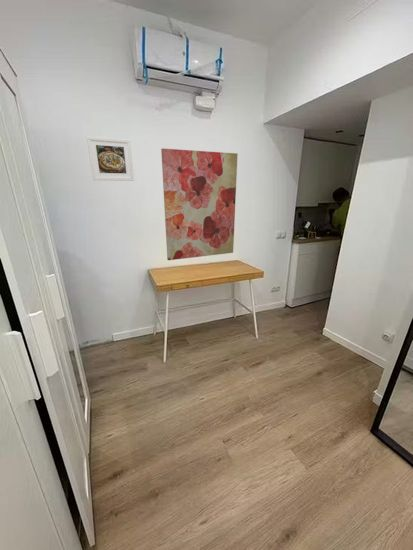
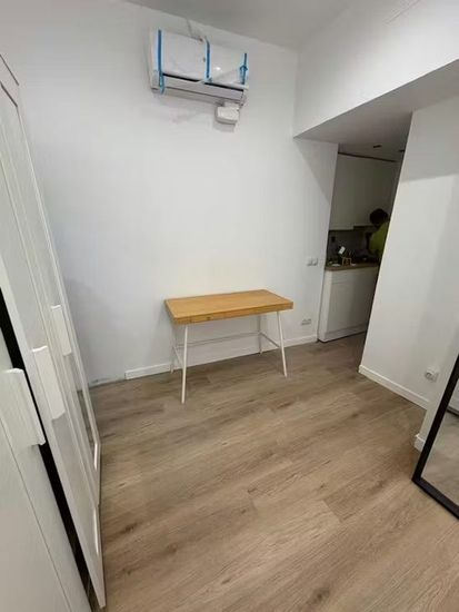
- wall art (201, 207)
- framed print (111, 159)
